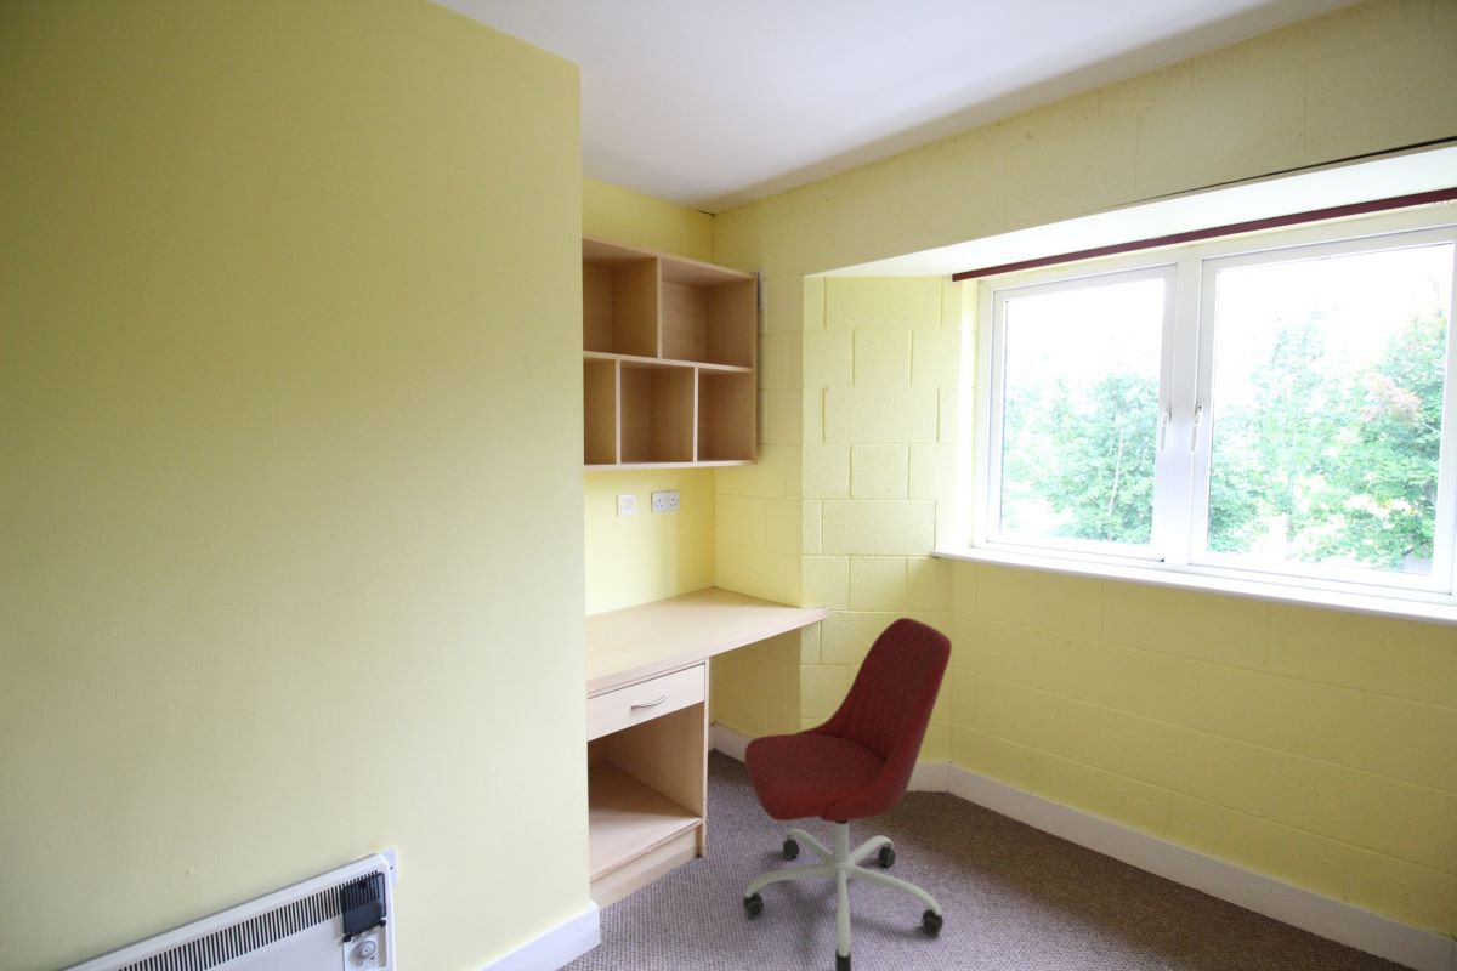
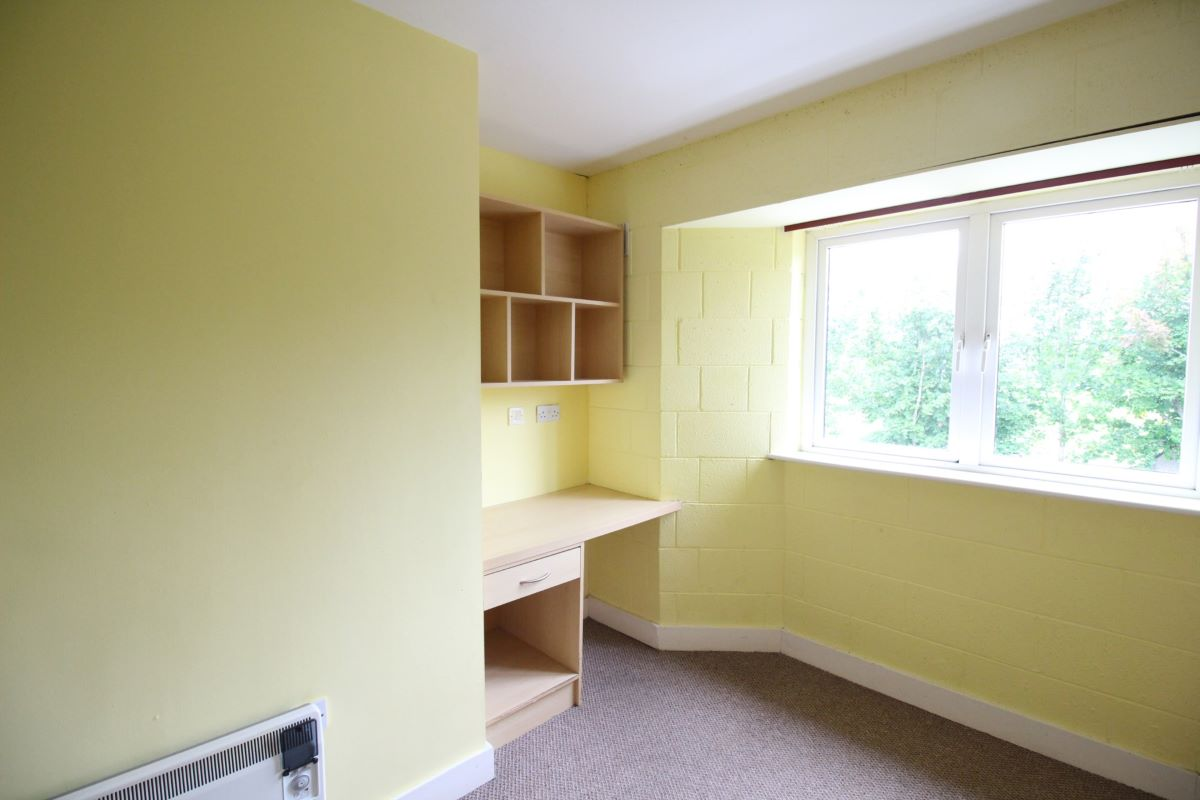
- office chair (840, 768)
